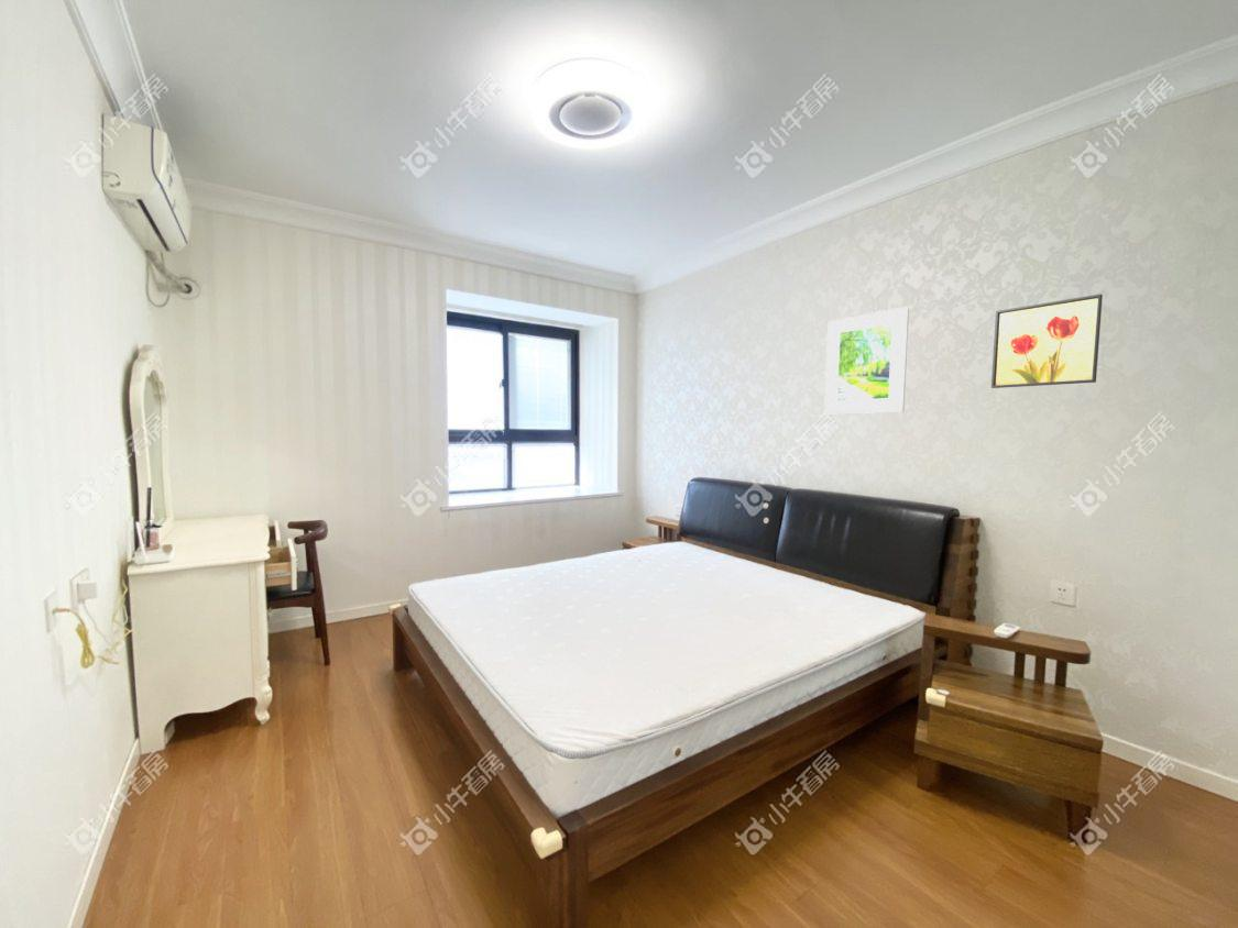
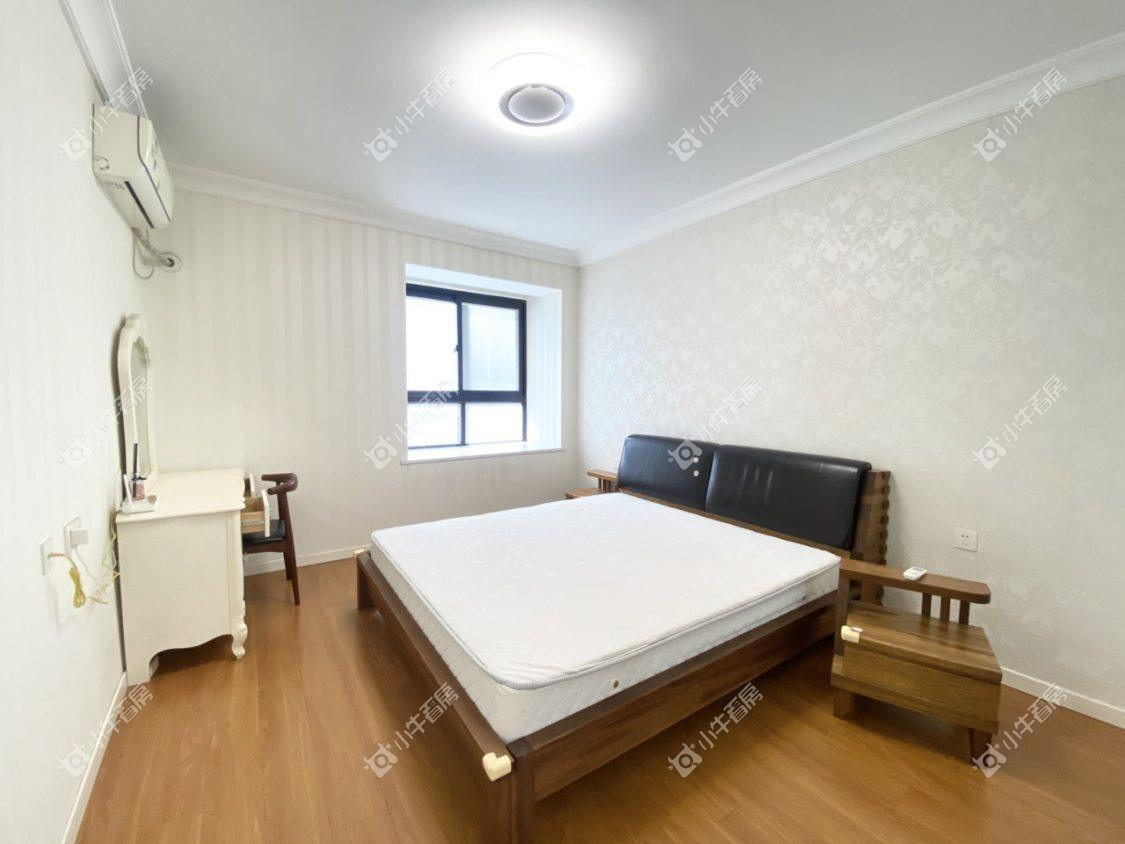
- wall art (1043, 344)
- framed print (863, 364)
